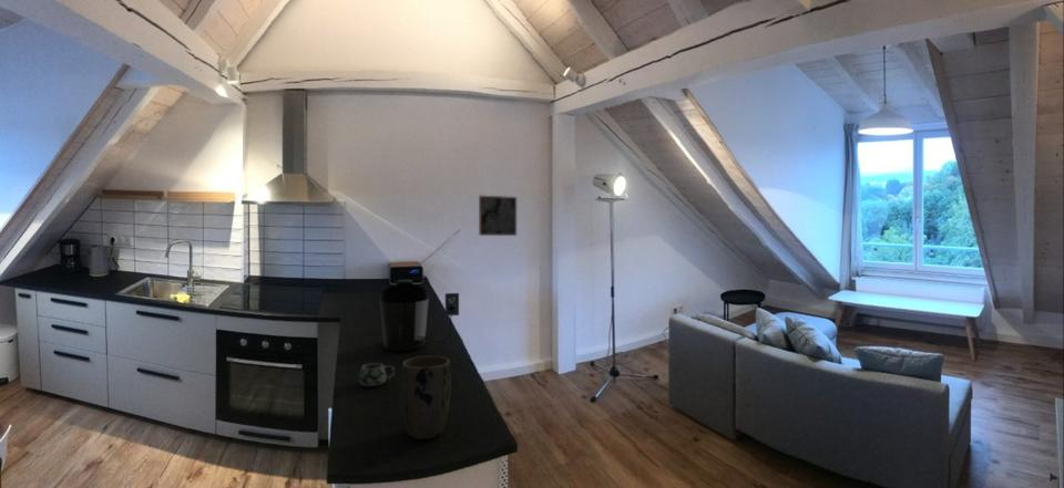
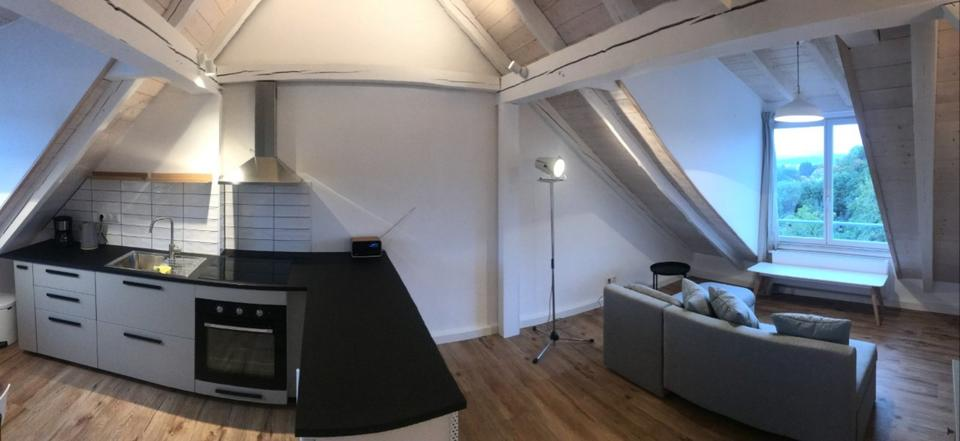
- coffee maker (418, 312)
- wall art (498, 216)
- mug (377, 373)
- plant pot (426, 396)
